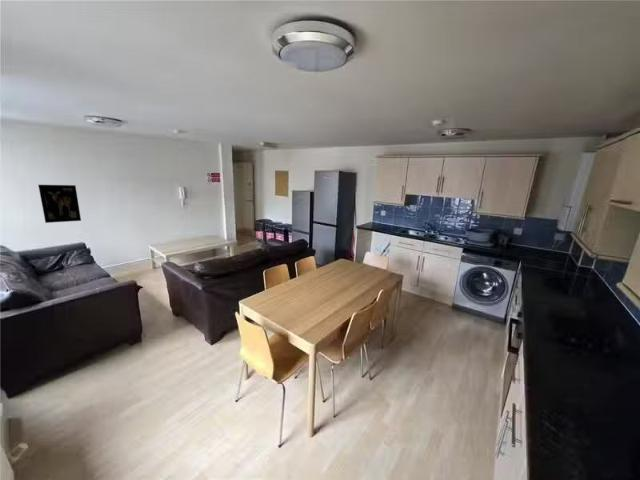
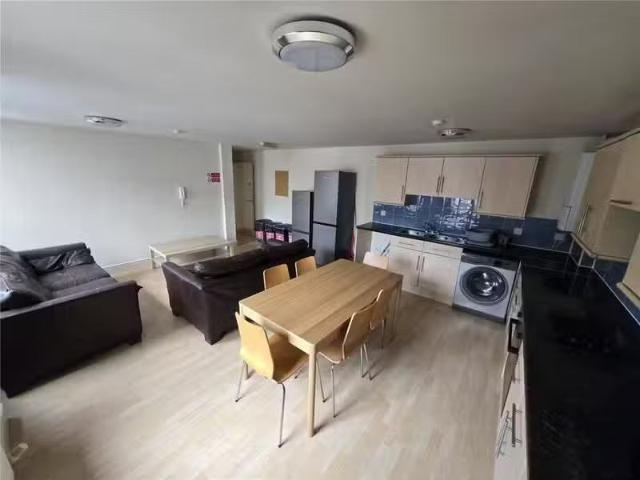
- wall art (60, 203)
